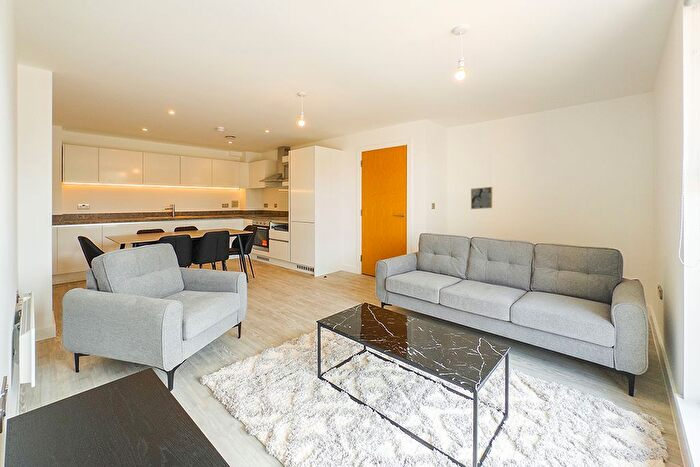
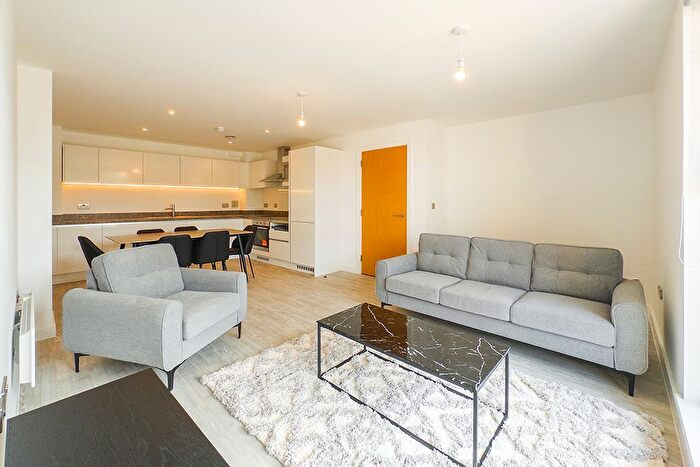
- wall art (481, 198)
